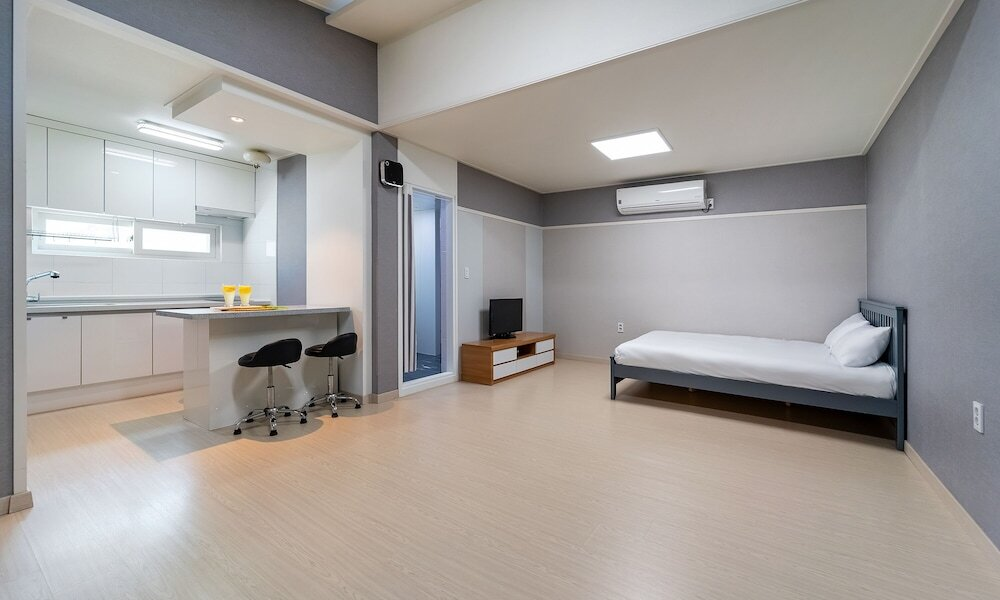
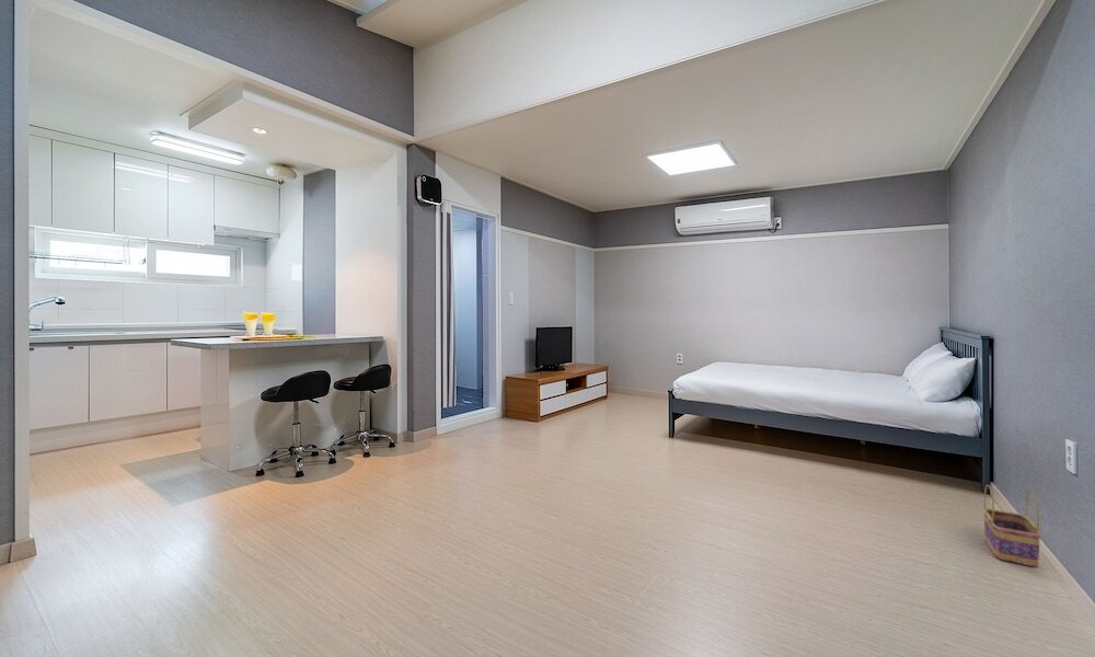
+ basket (1010, 520)
